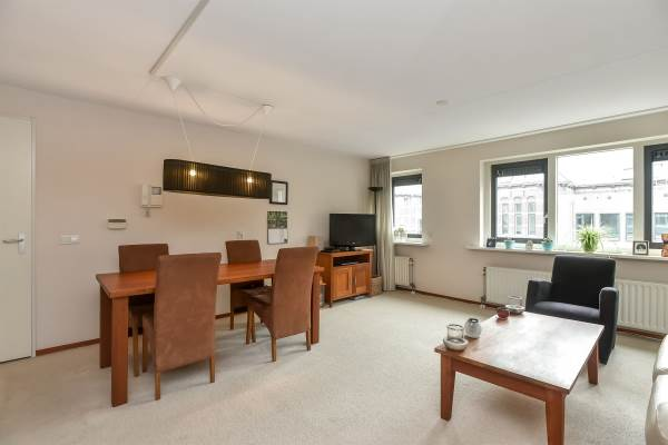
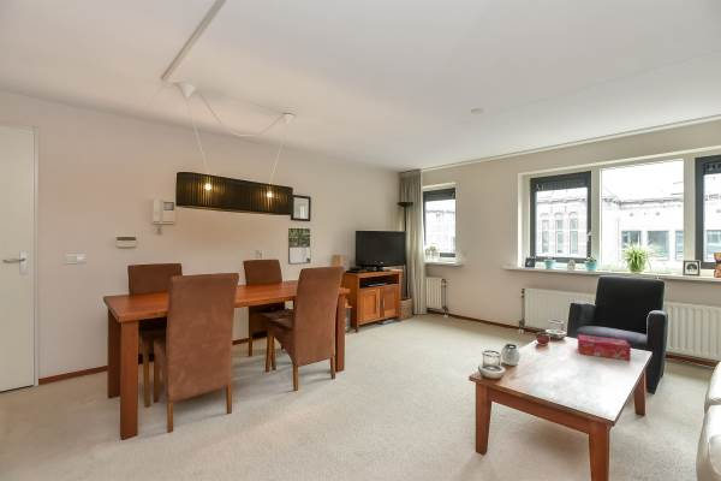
+ tissue box (602, 346)
